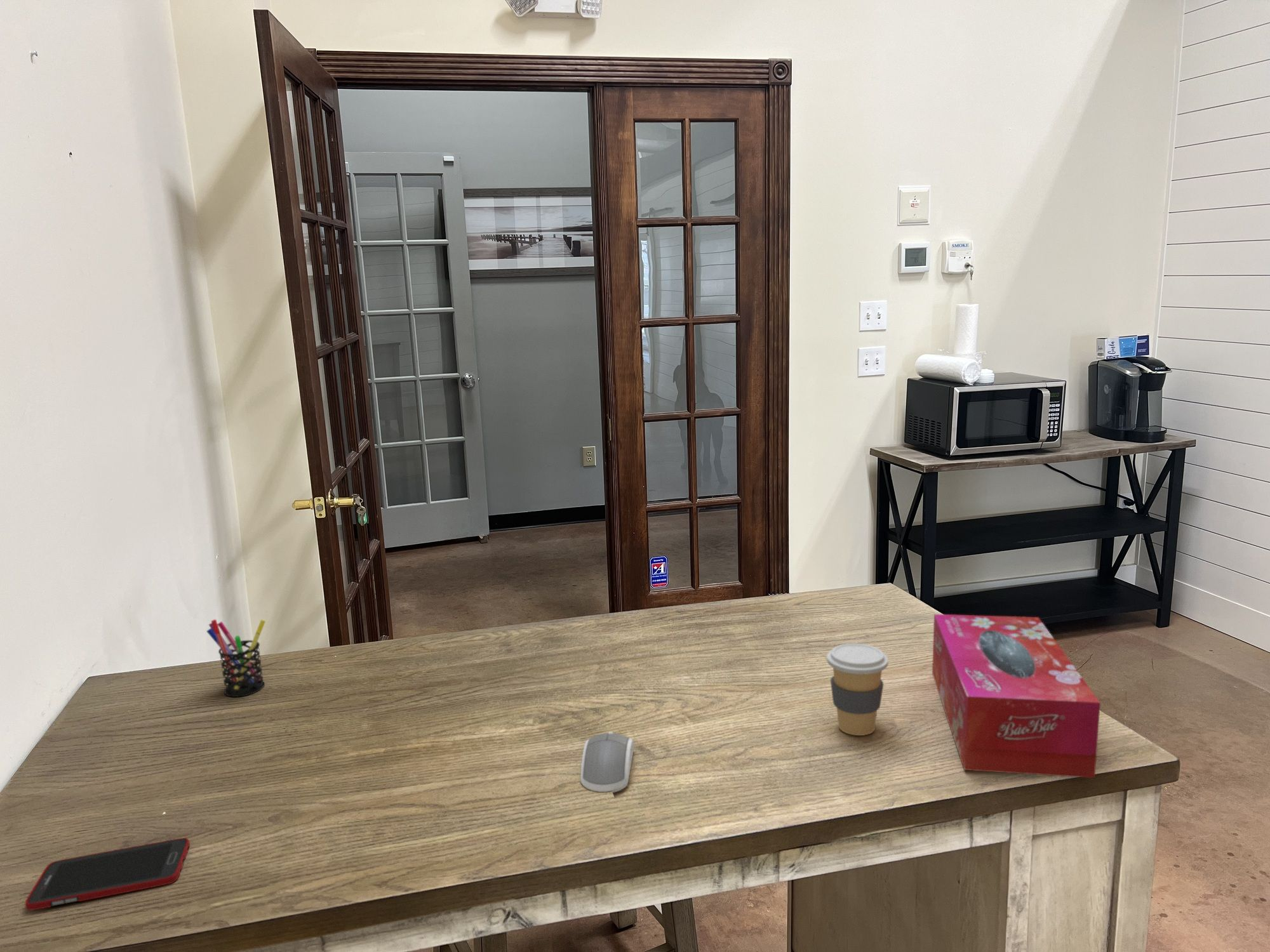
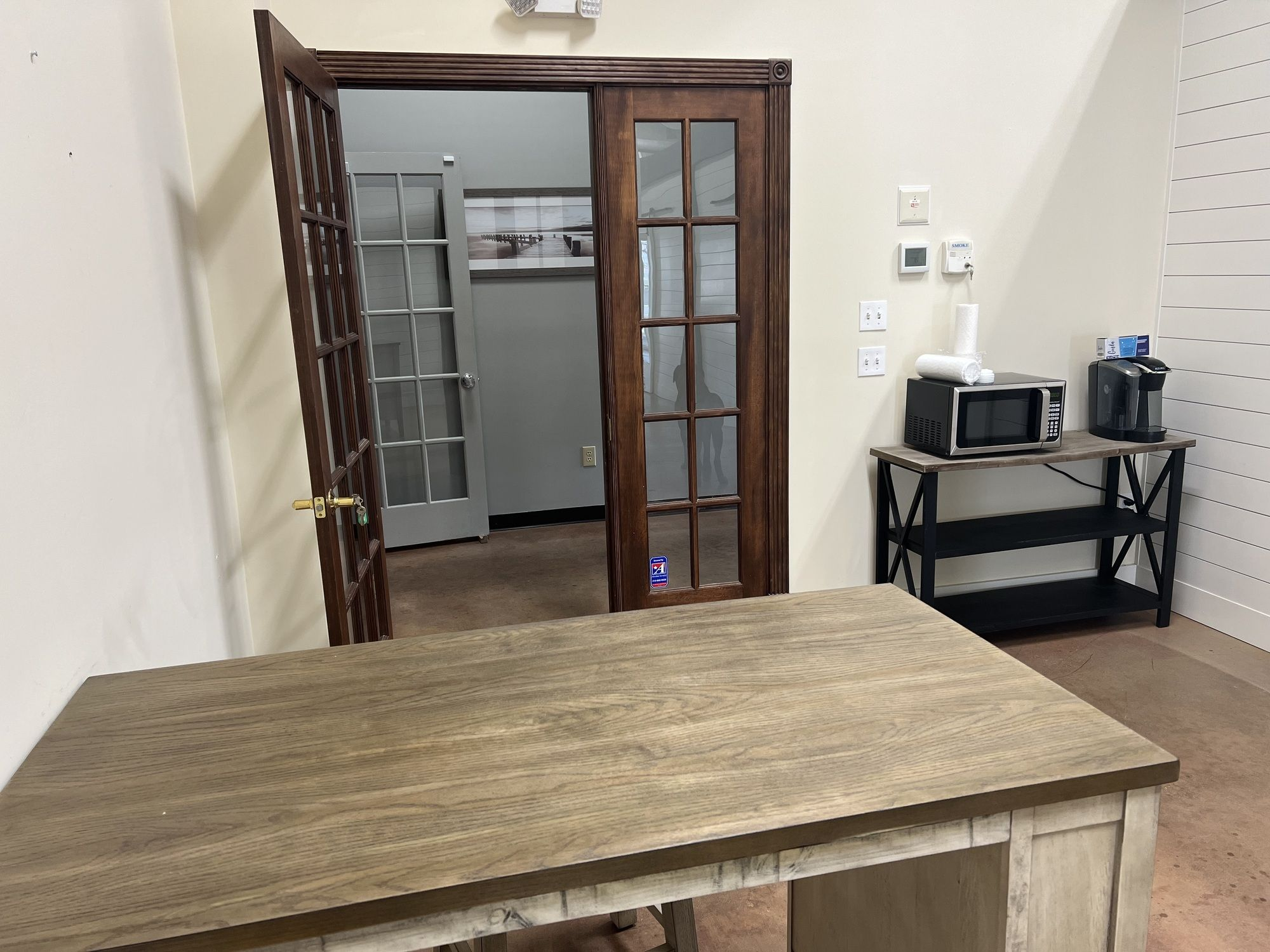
- coffee cup (857, 690)
- computer mouse (607, 754)
- pen holder (237, 654)
- tissue box (1005, 686)
- cell phone (111, 873)
